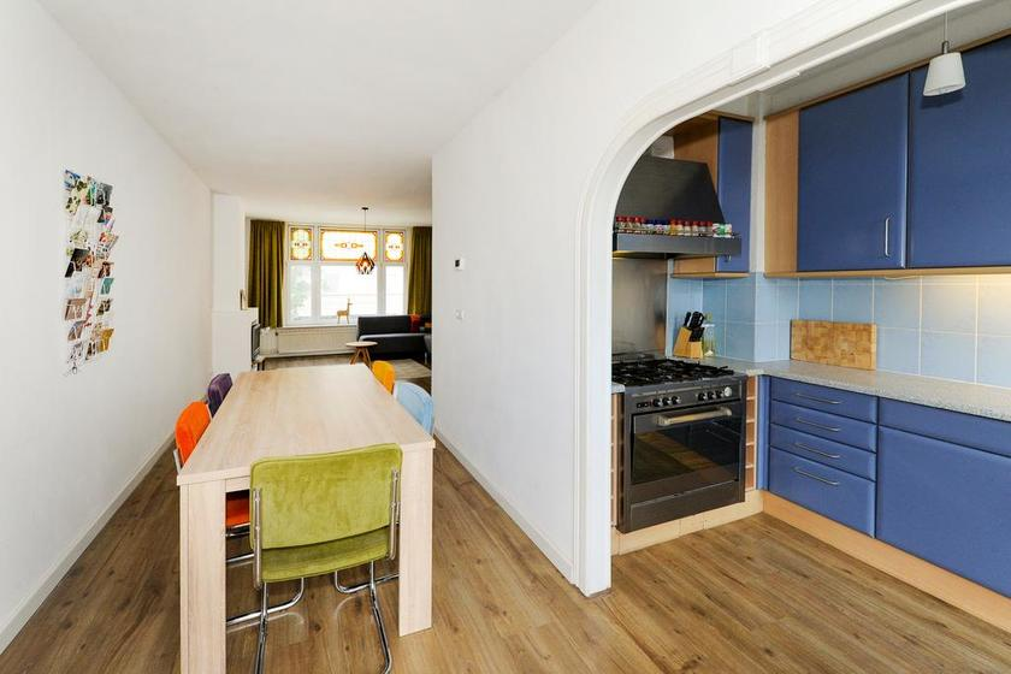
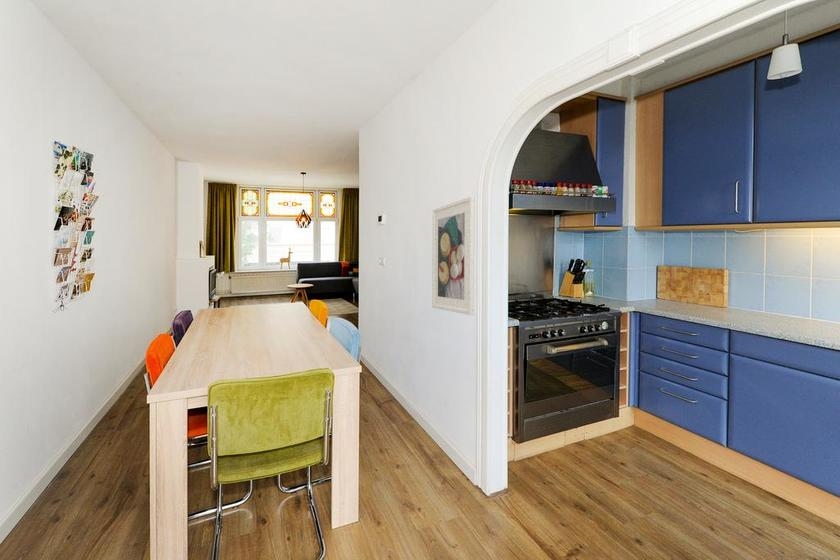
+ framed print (451, 257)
